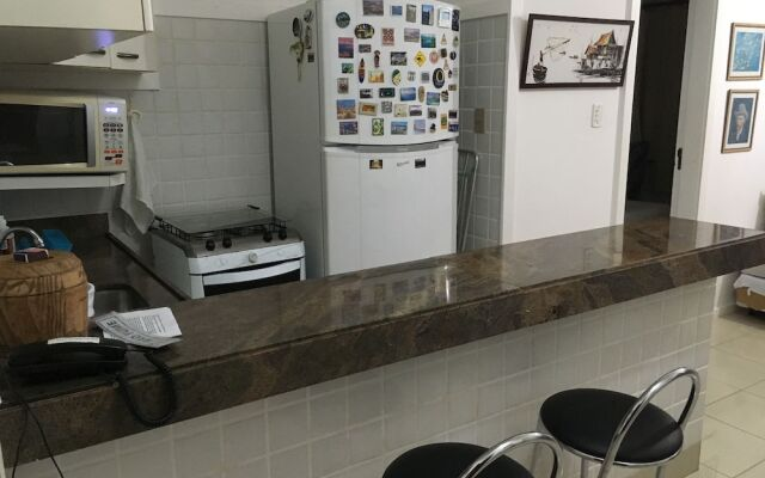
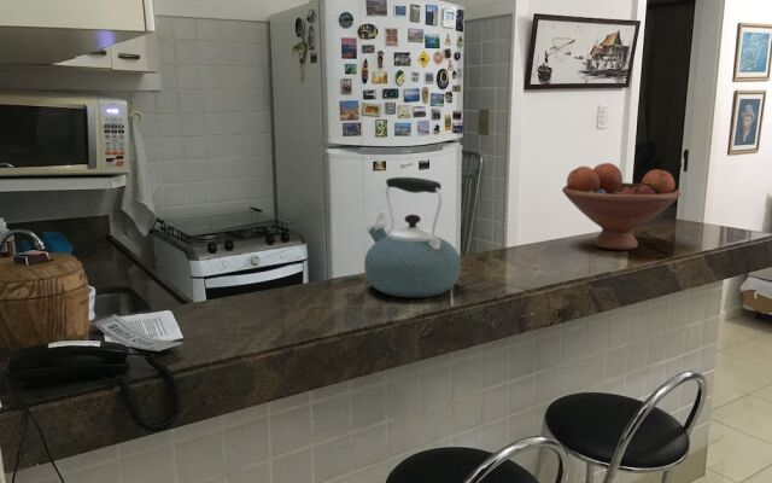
+ kettle (405, 232)
+ fruit bowl (618, 206)
